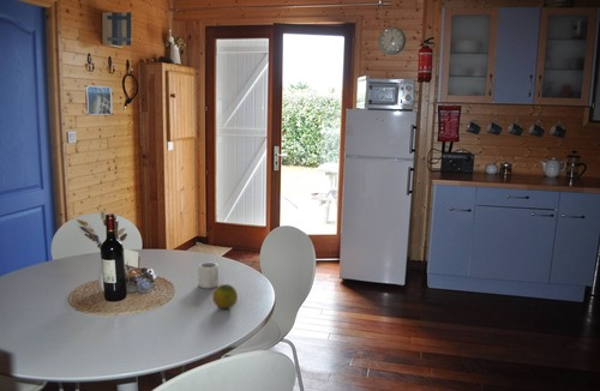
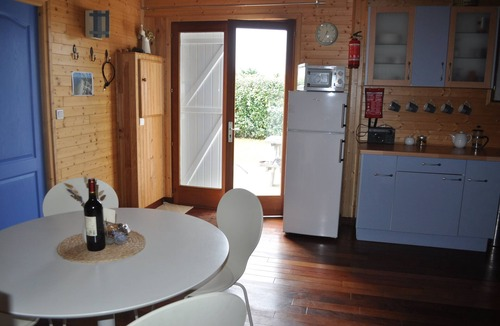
- cup (209, 276)
- fruit (224, 296)
